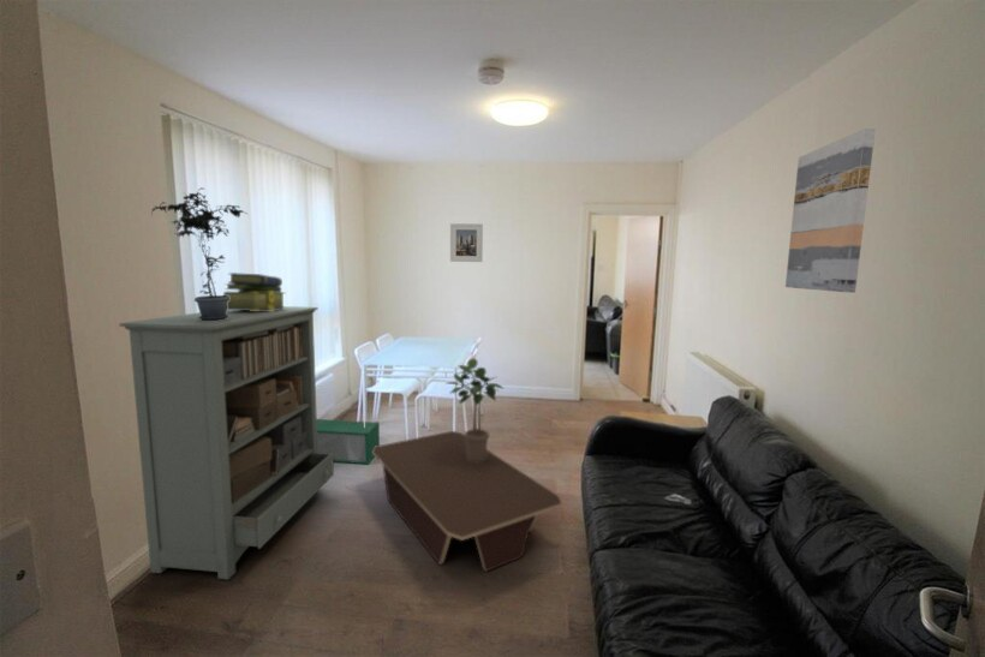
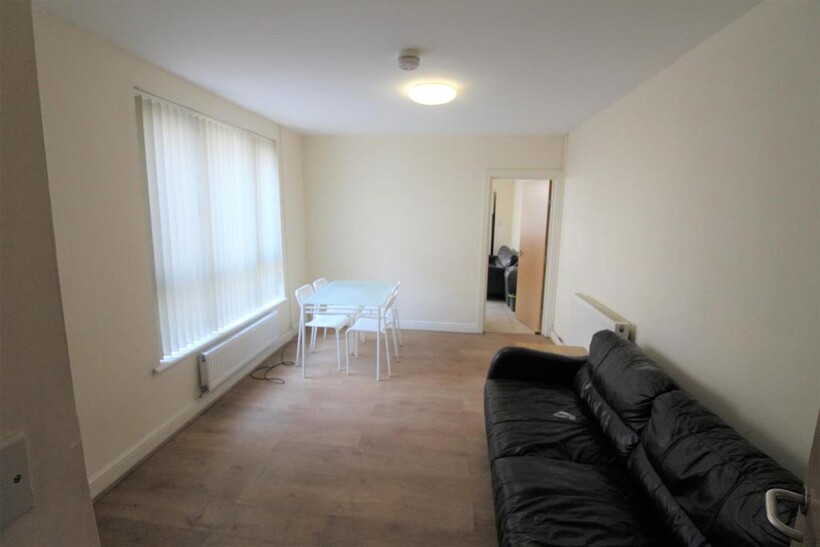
- potted plant (473, 411)
- coffee table (455, 492)
- stack of books (255, 291)
- potted plant (205, 255)
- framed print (466, 243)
- storage bin (338, 440)
- wall art (824, 219)
- bookshelf (253, 423)
